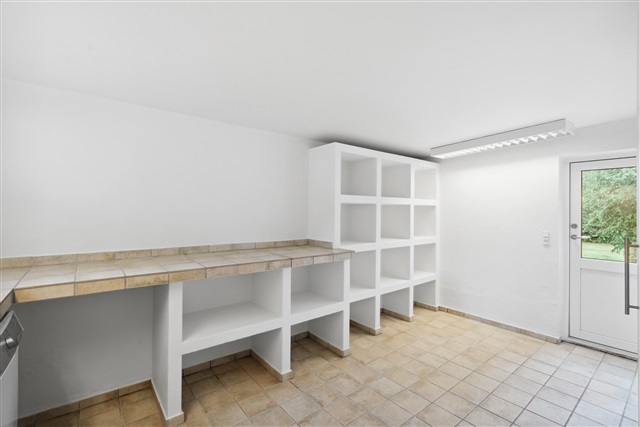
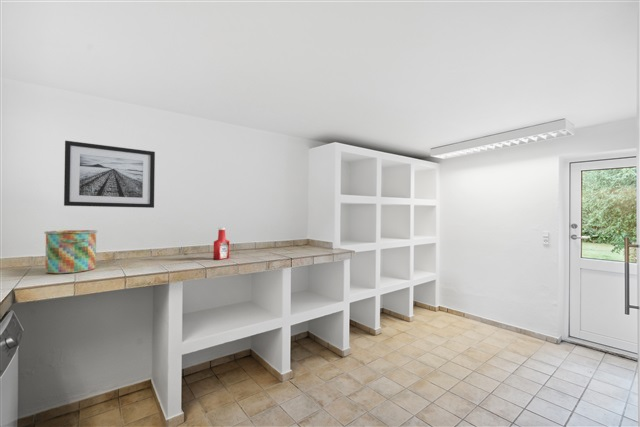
+ wall art (112, 176)
+ bucket (71, 250)
+ soap bottle (221, 243)
